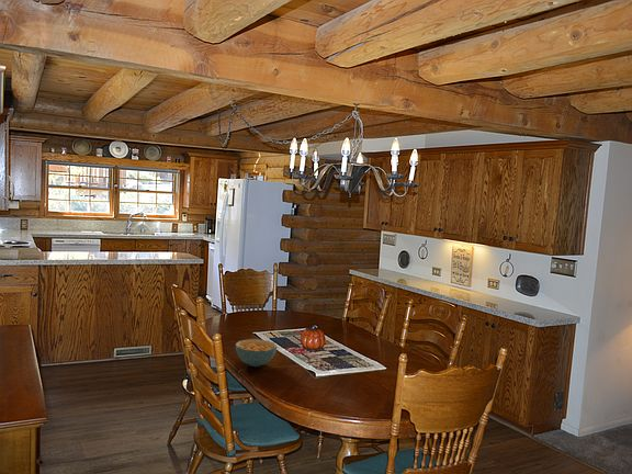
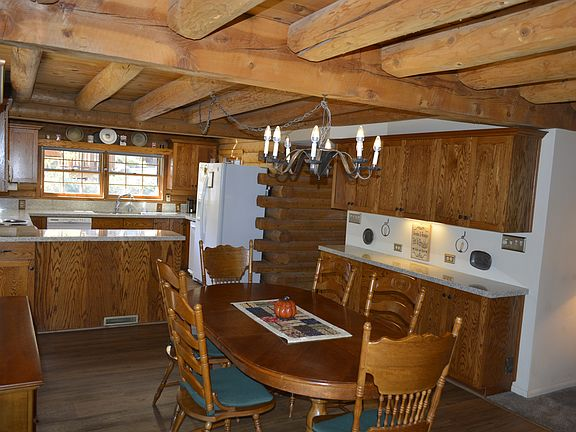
- cereal bowl (256, 354)
